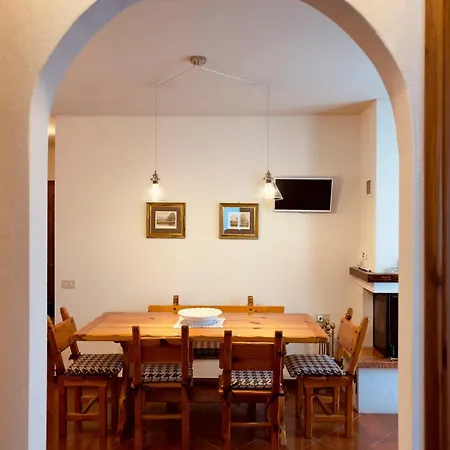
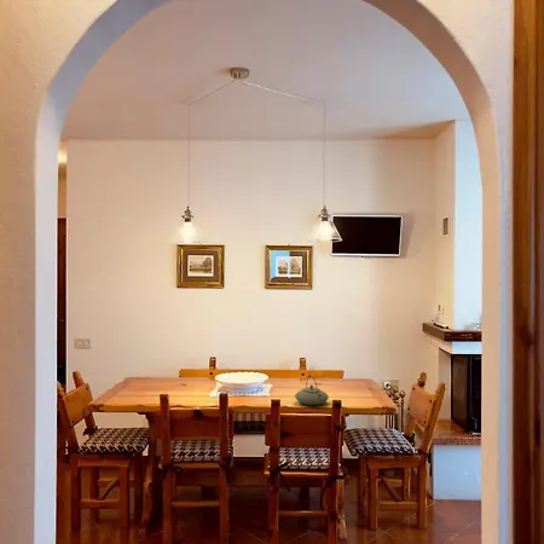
+ teapot (312, 389)
